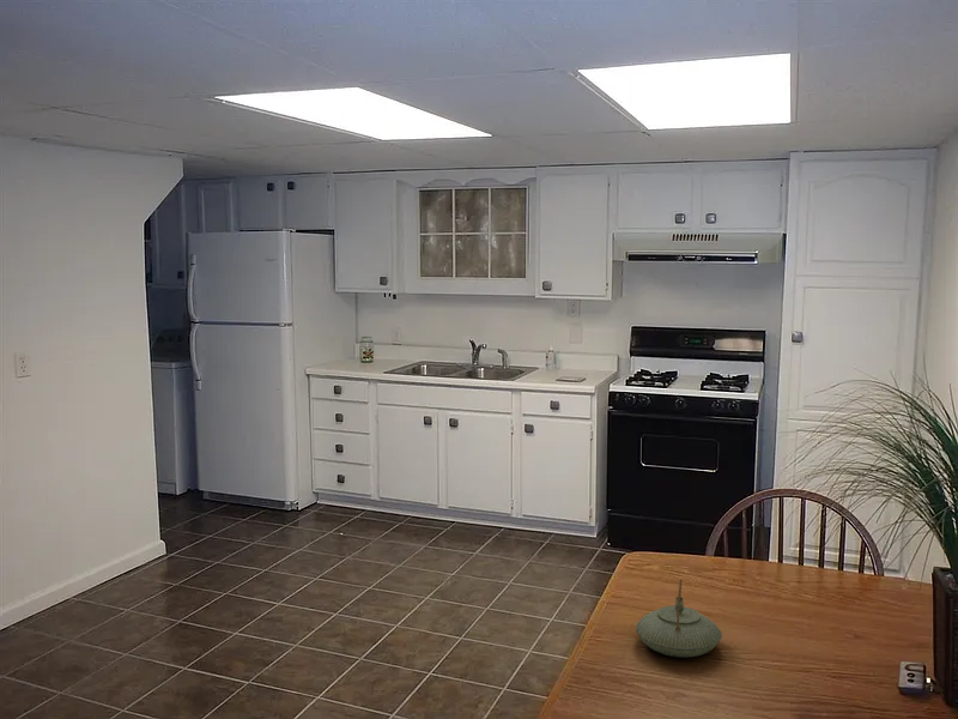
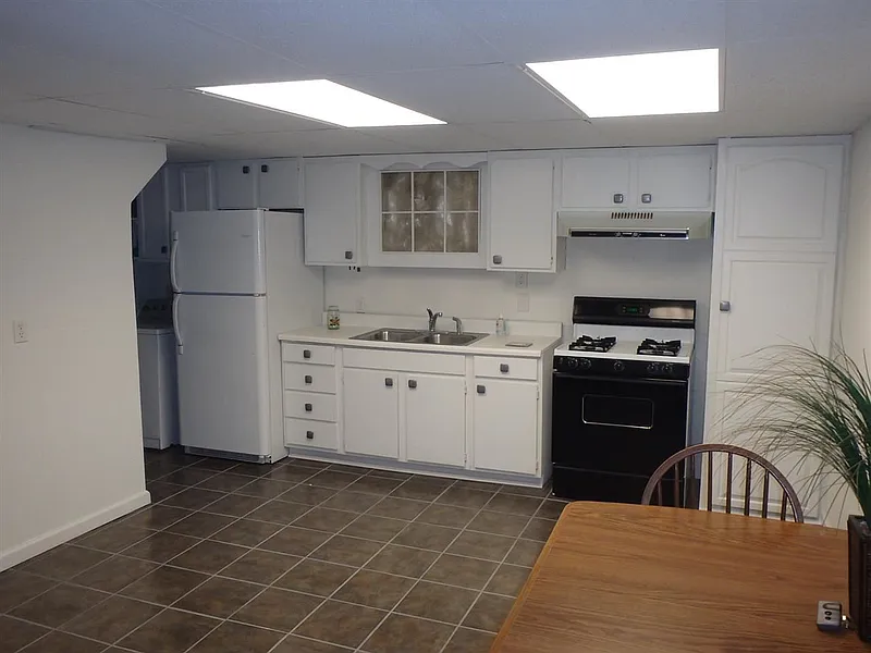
- teapot (679, 611)
